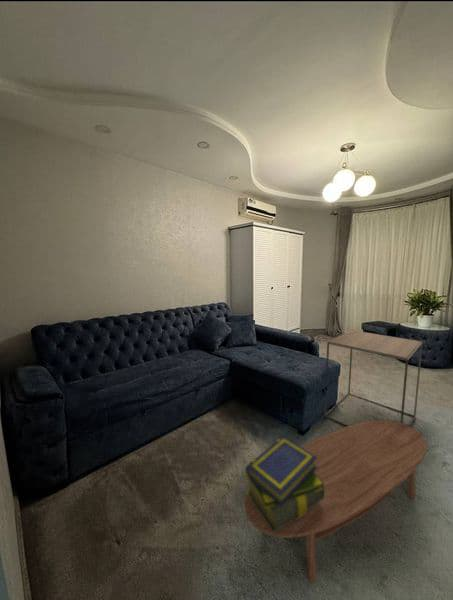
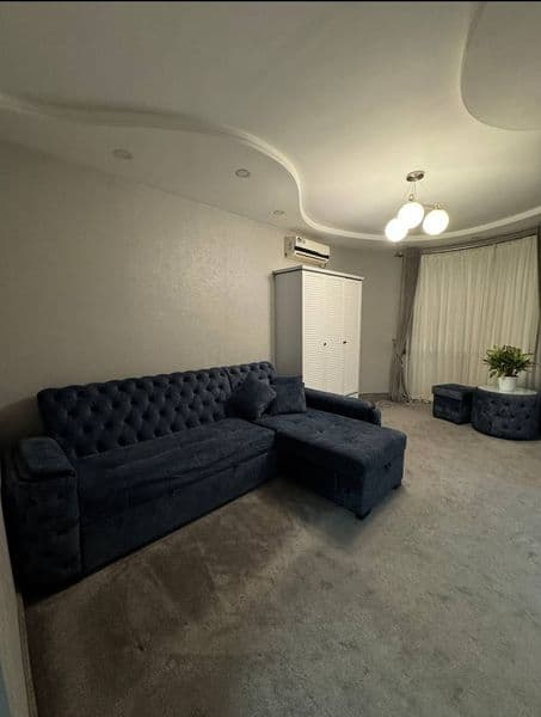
- coffee table (345, 485)
- side table (364, 398)
- stack of books (283, 479)
